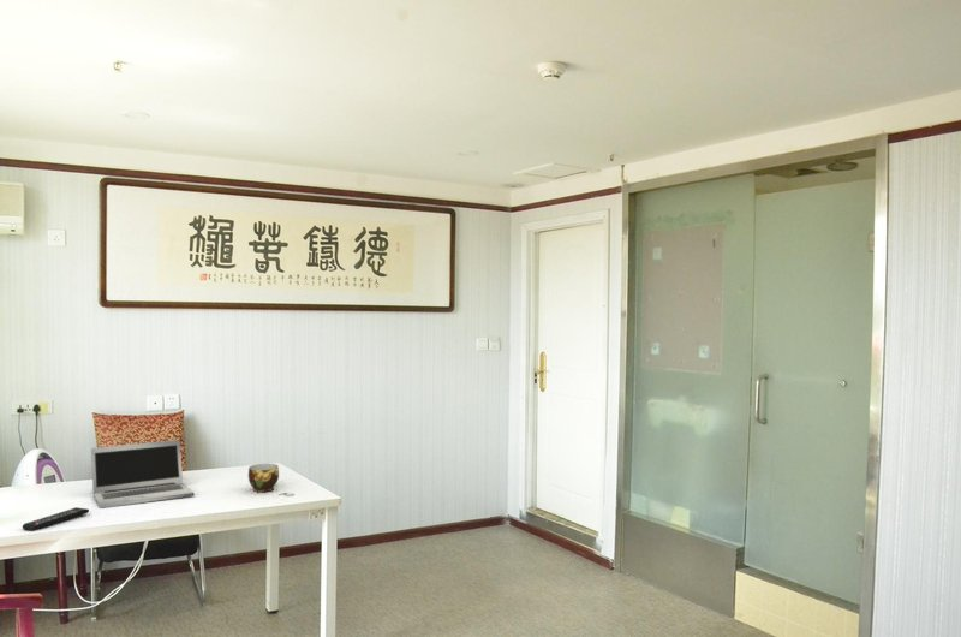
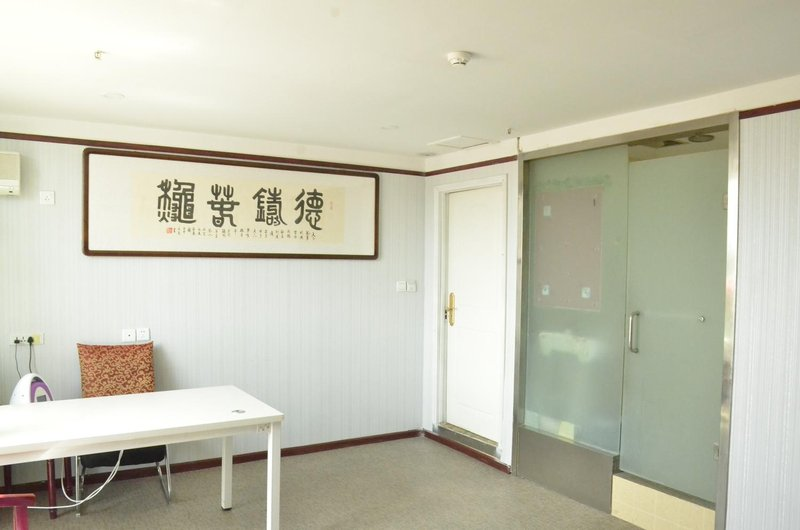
- cup (262, 477)
- laptop (142, 471)
- remote control (56, 518)
